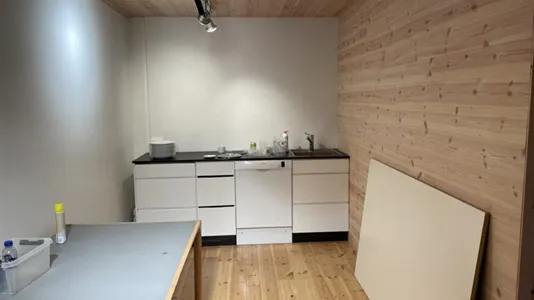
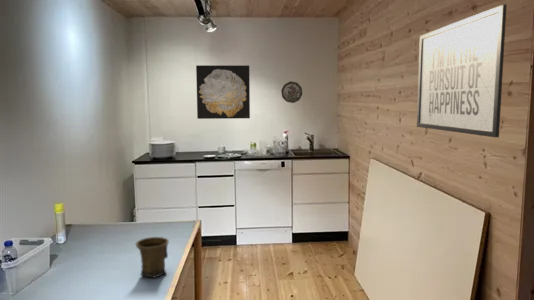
+ mug (152, 257)
+ decorative plate (291, 92)
+ mirror (452, 77)
+ wall art (223, 92)
